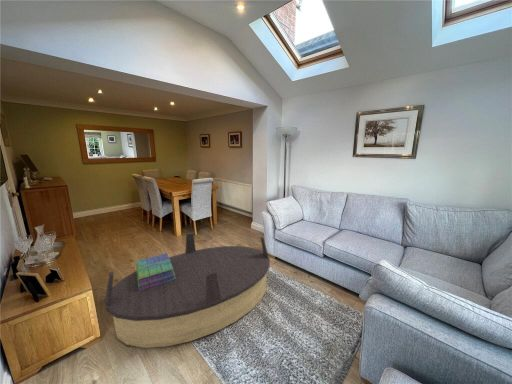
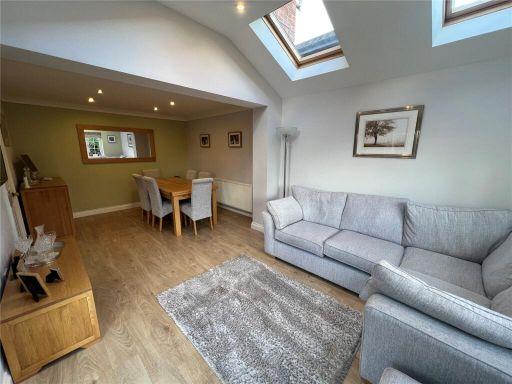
- stack of books (154, 269)
- coffee table (200, 274)
